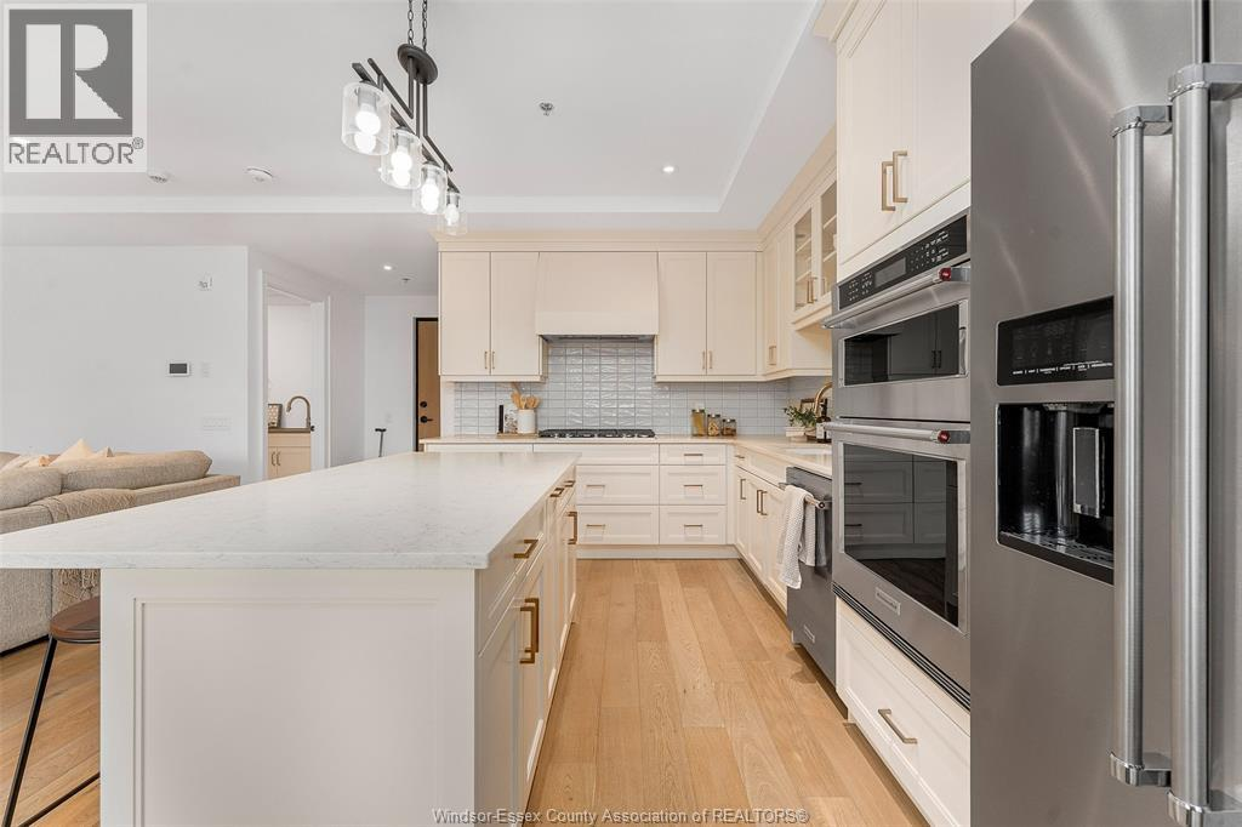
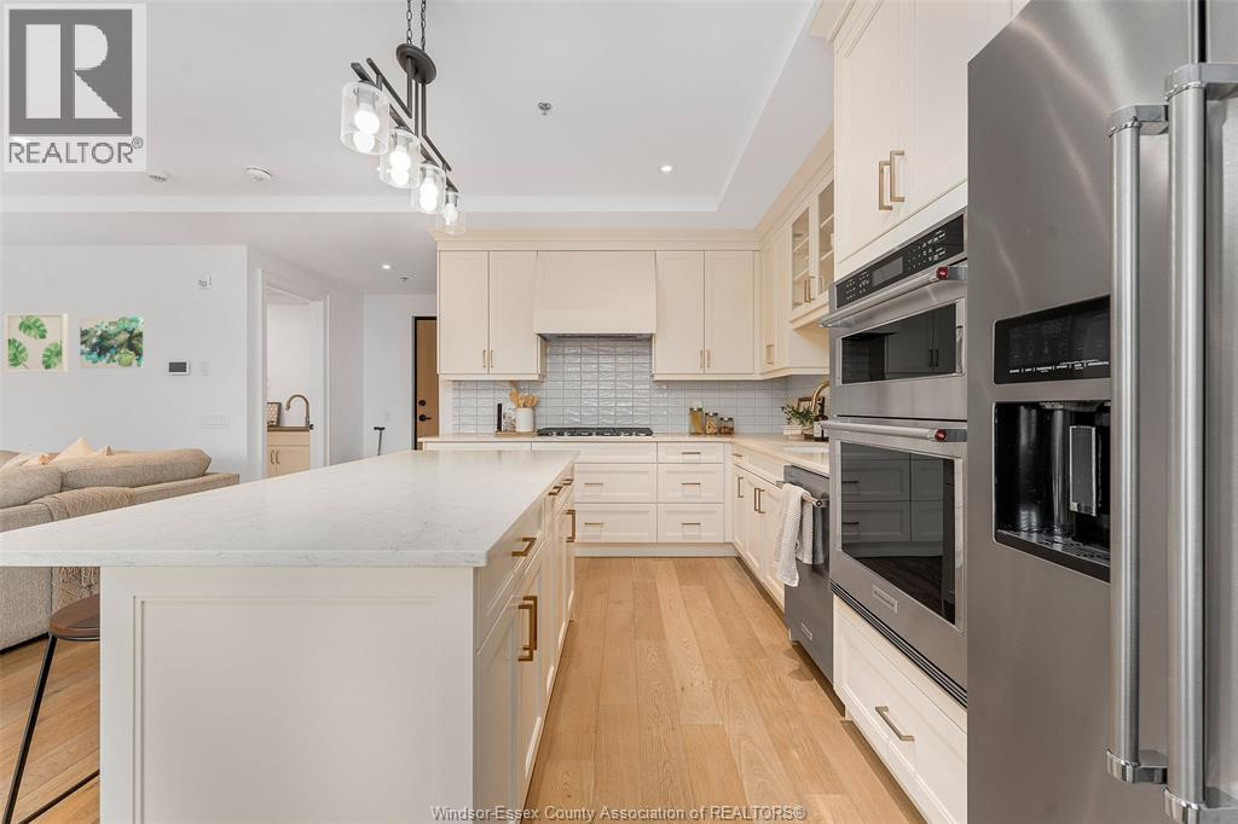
+ wall art (36, 342)
+ wall art (111, 342)
